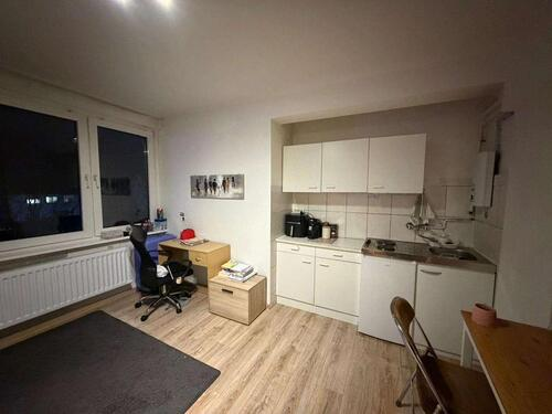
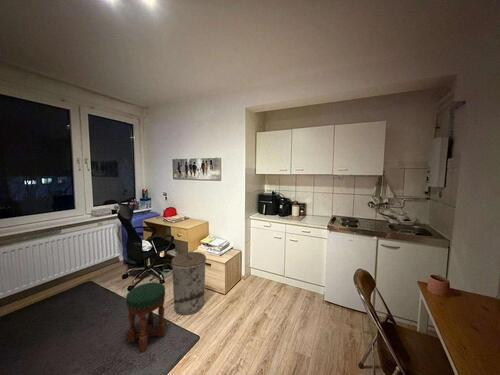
+ stool (146, 312)
+ trash can (189, 280)
